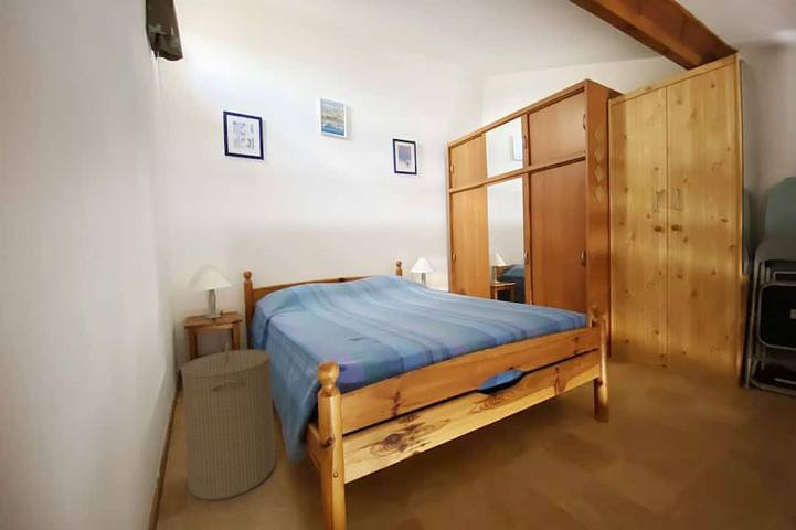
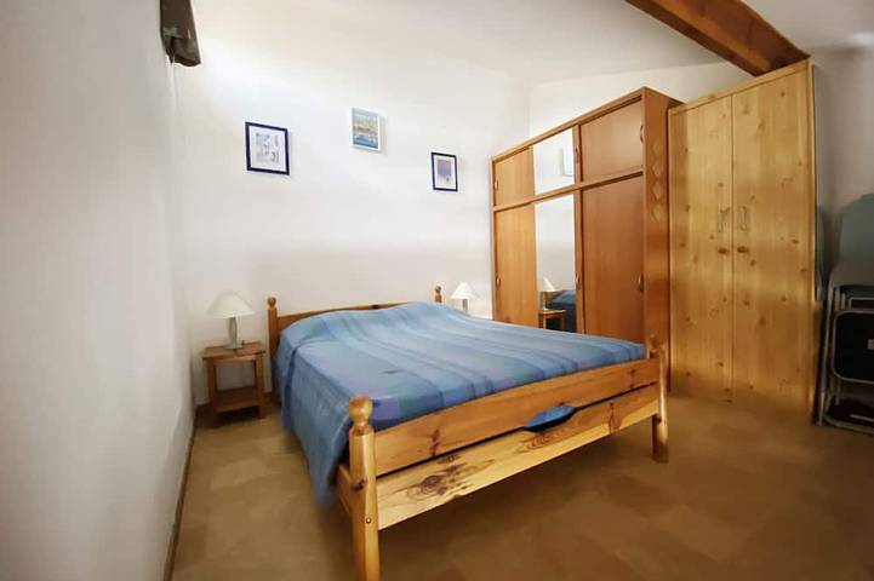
- laundry hamper (230, 407)
